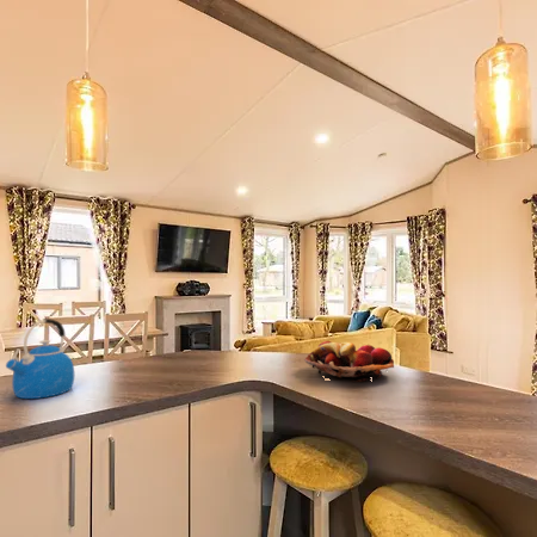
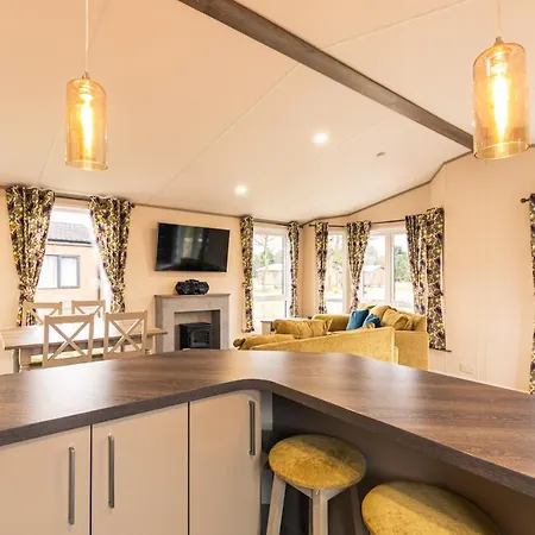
- kettle (38, 356)
- fruit basket (348, 358)
